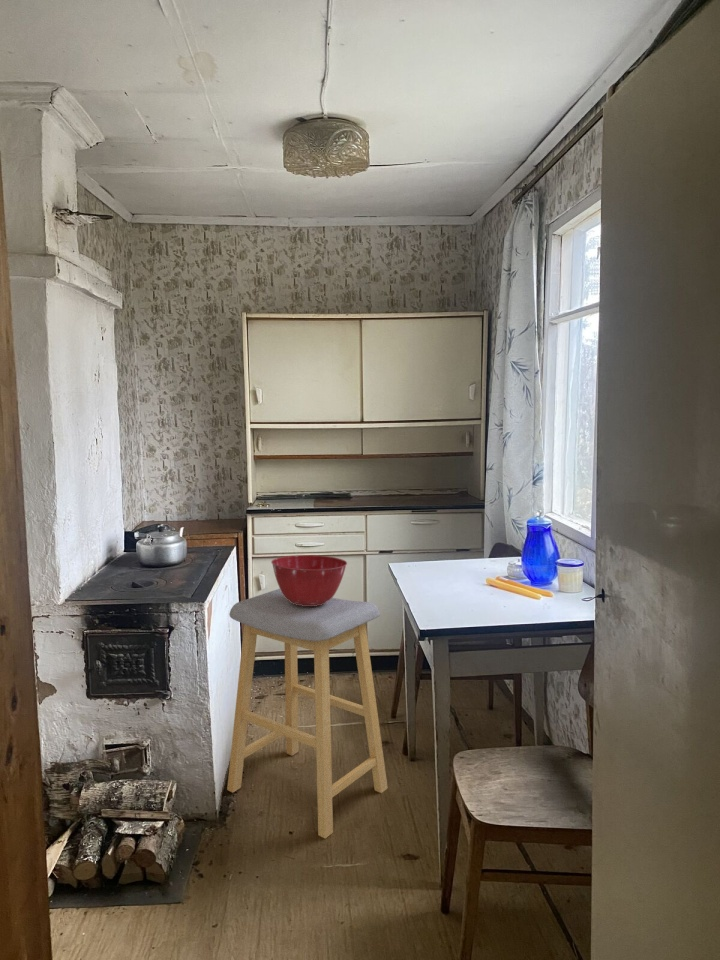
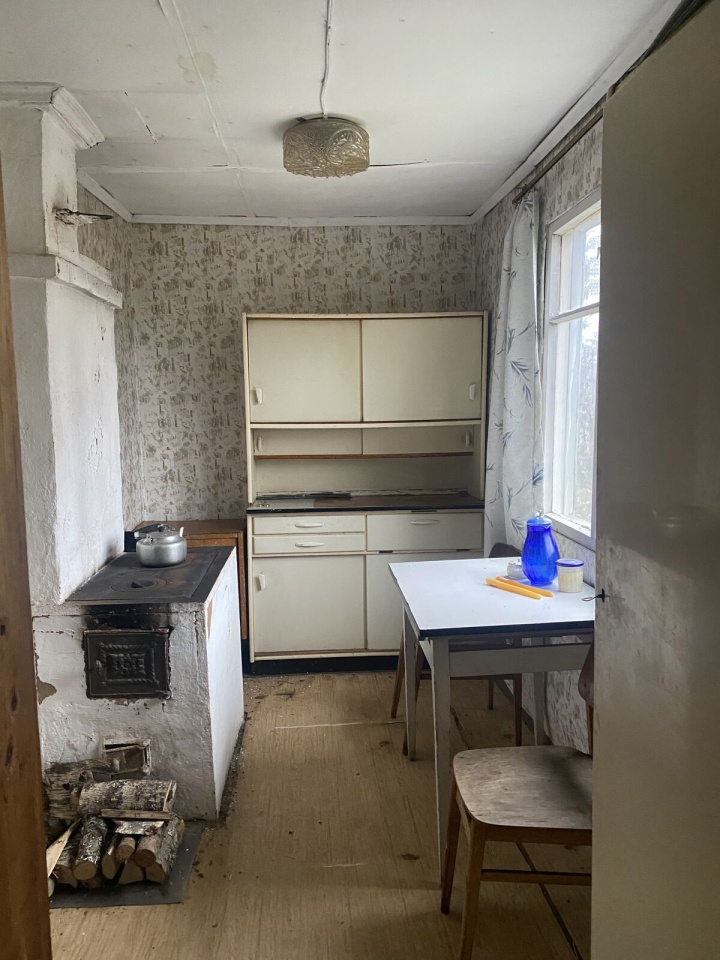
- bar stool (306, 696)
- mixing bowl (308, 580)
